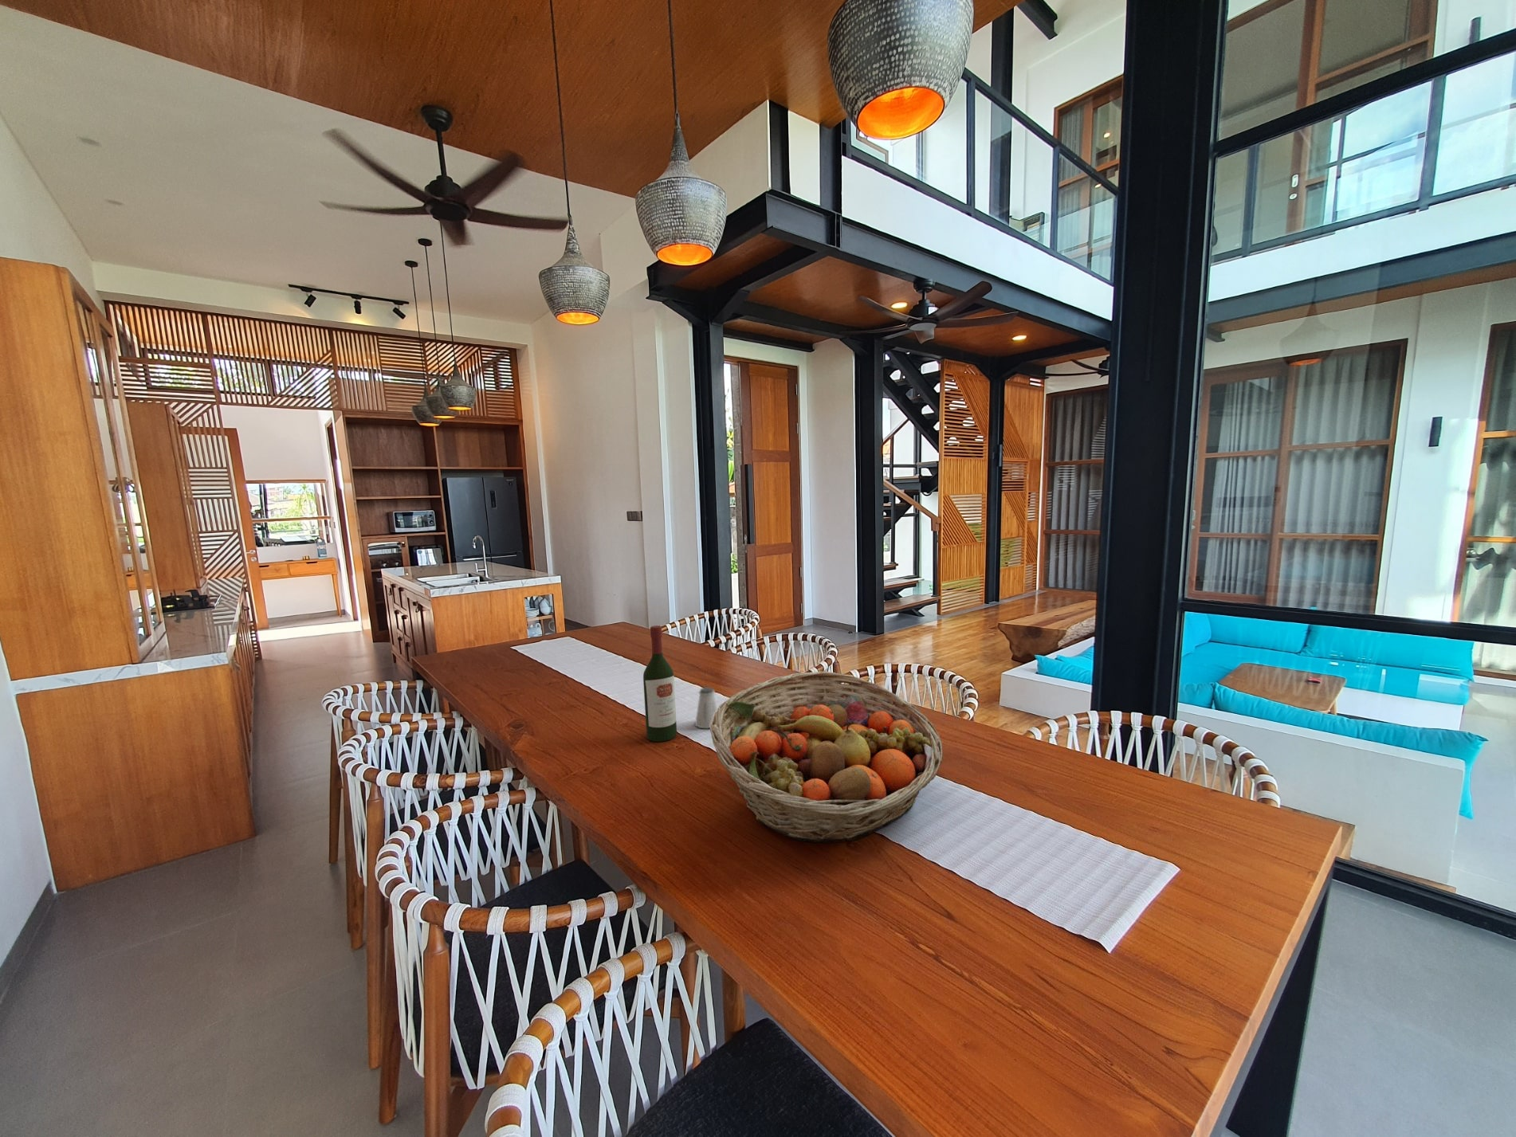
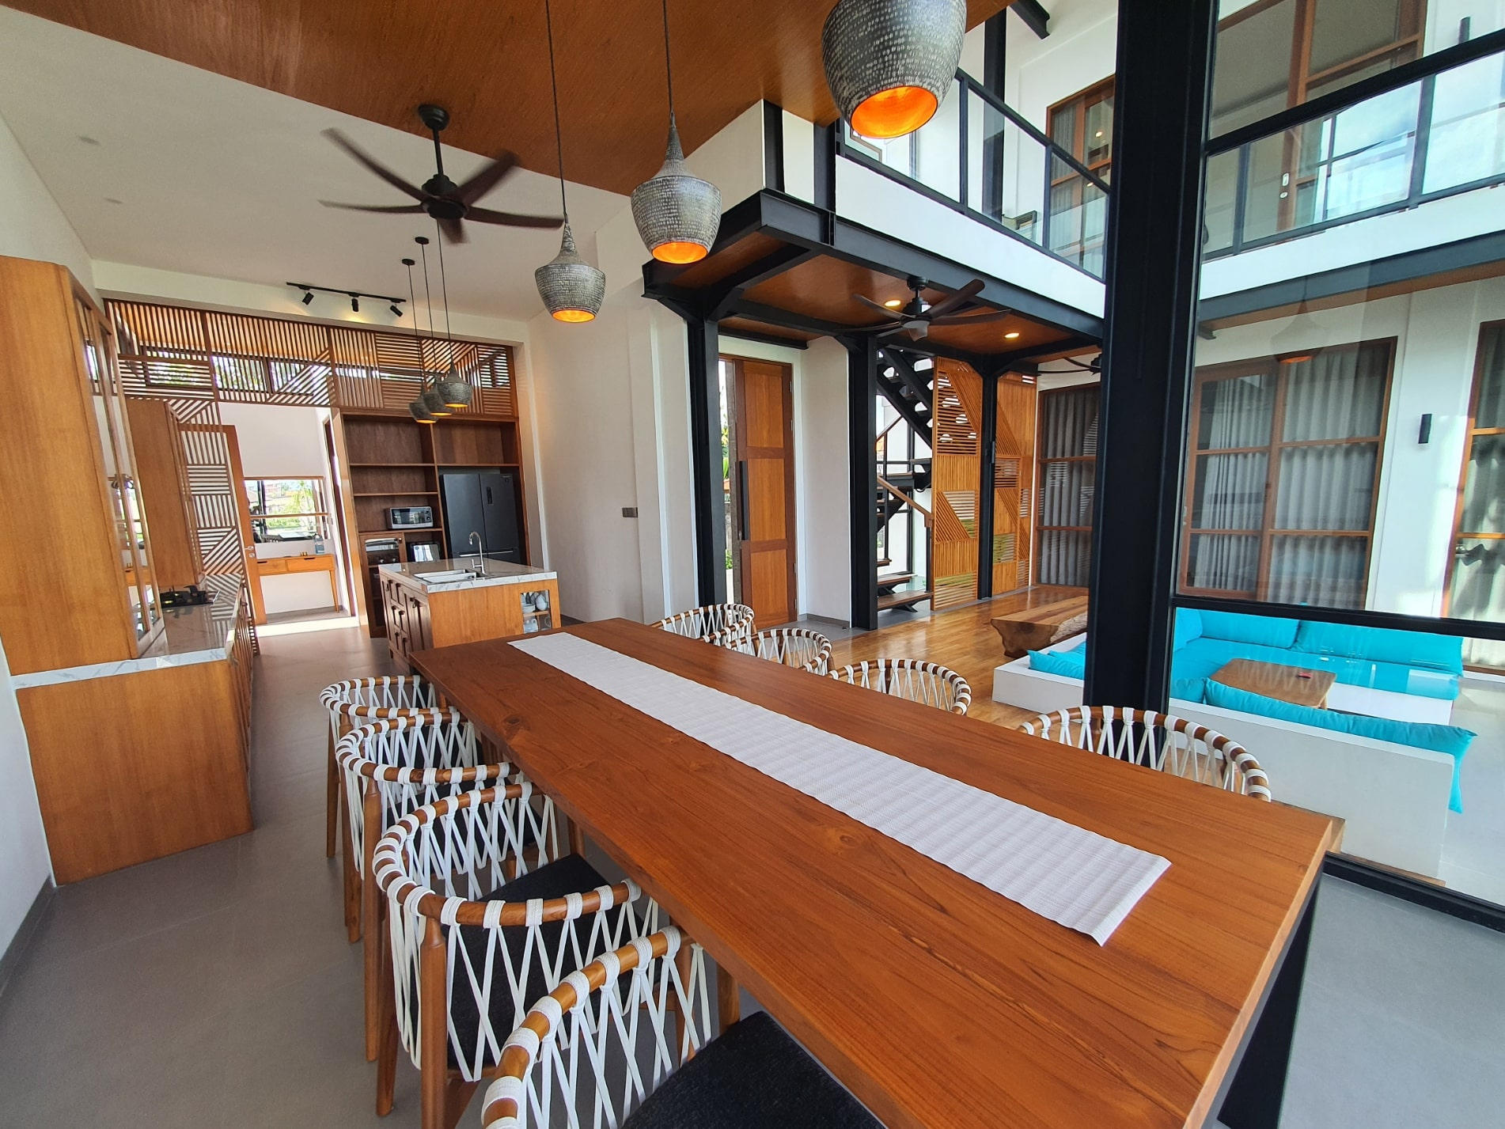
- saltshaker (707, 706)
- fruit basket (828, 748)
- wine bottle (658, 681)
